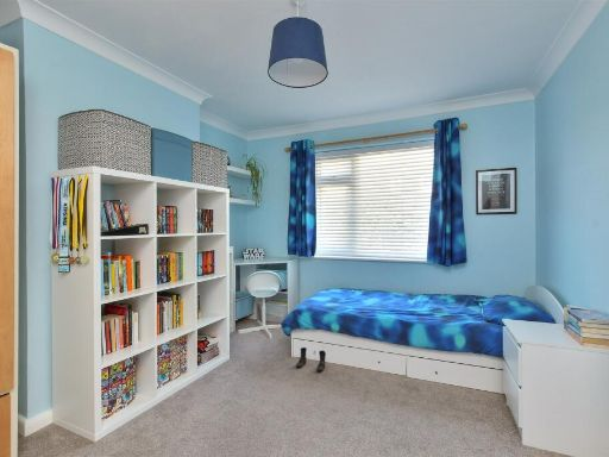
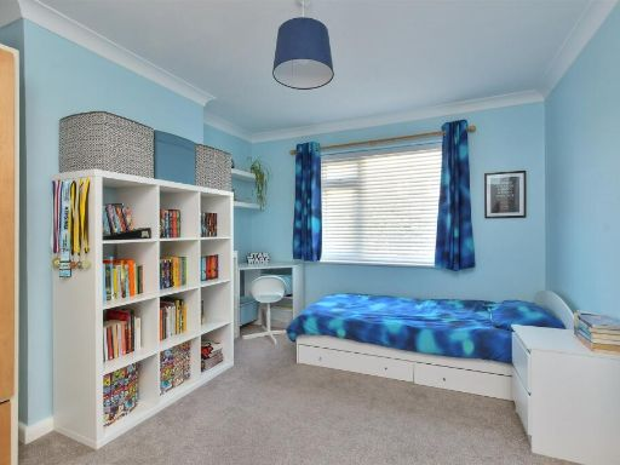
- boots (306, 358)
